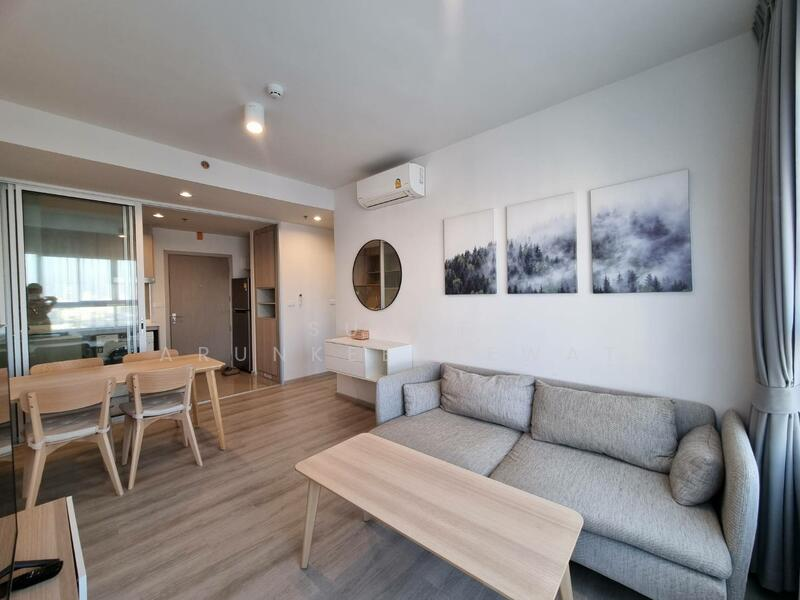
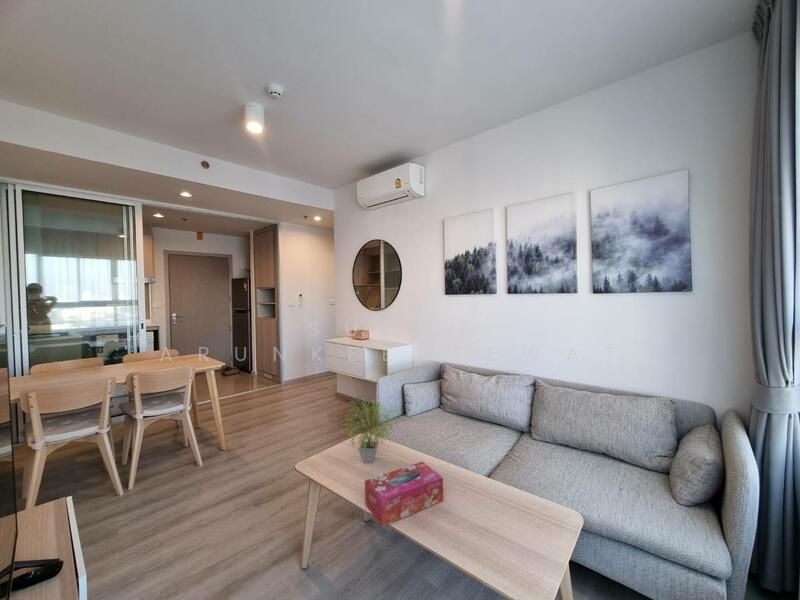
+ tissue box (404, 490)
+ potted plant (371, 428)
